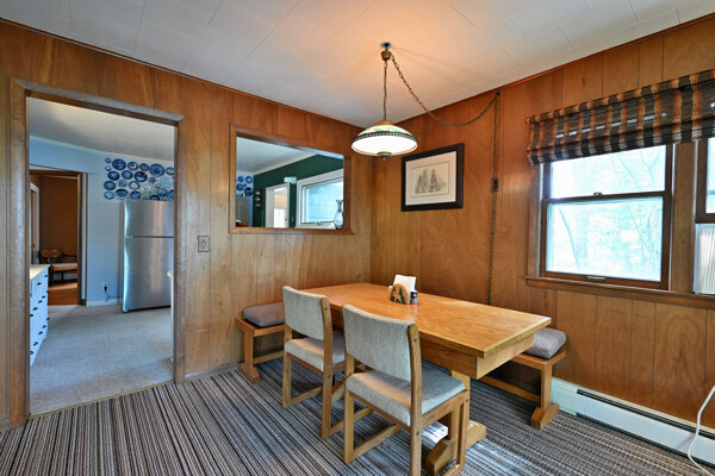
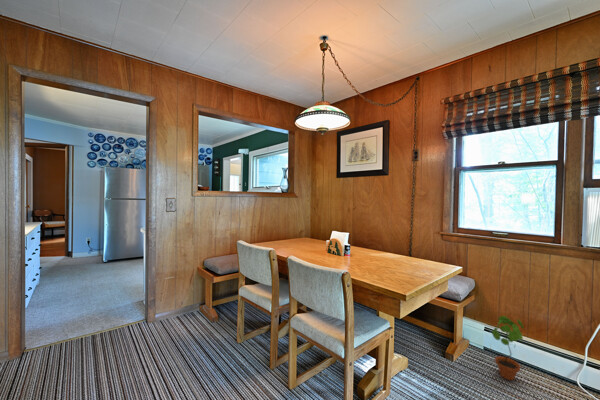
+ potted plant (508, 346)
